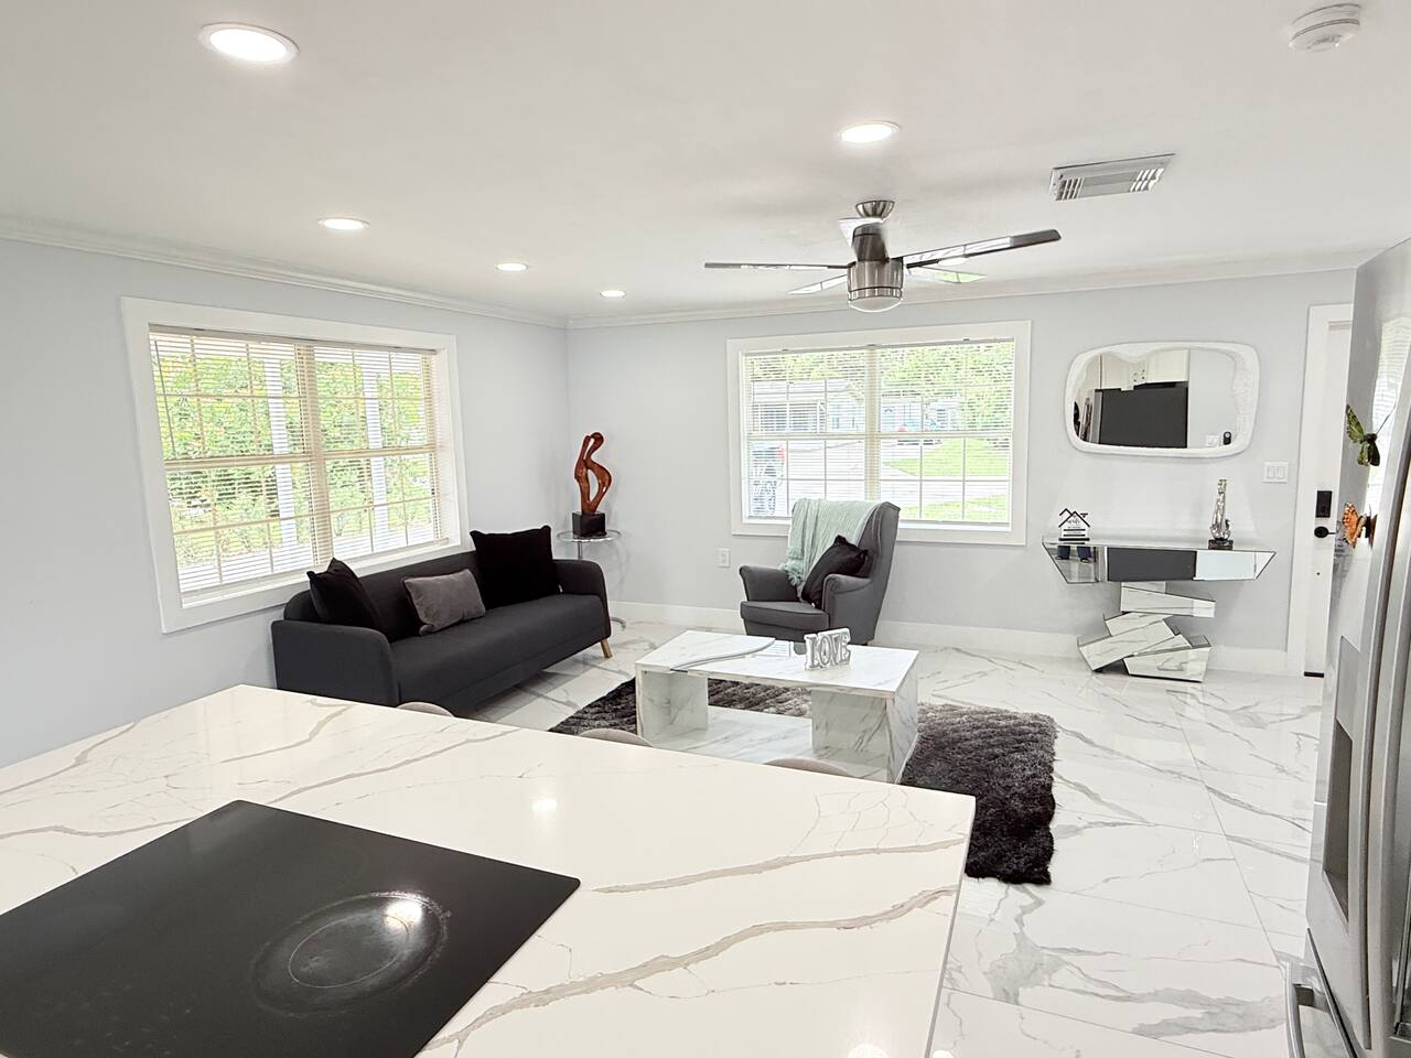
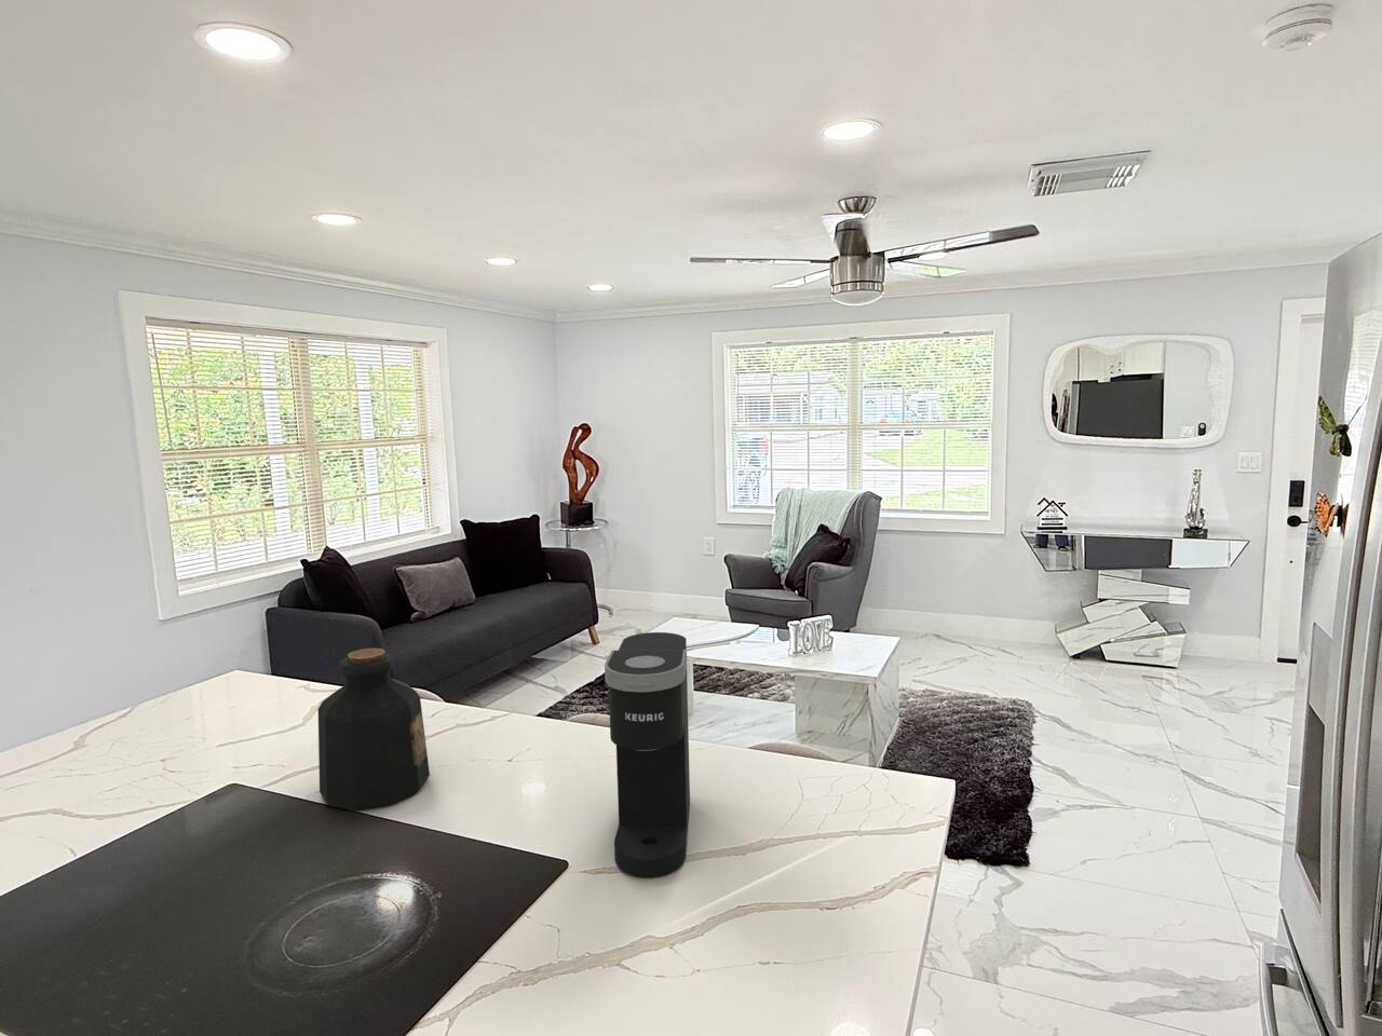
+ coffee maker (652, 740)
+ bottle (370, 720)
